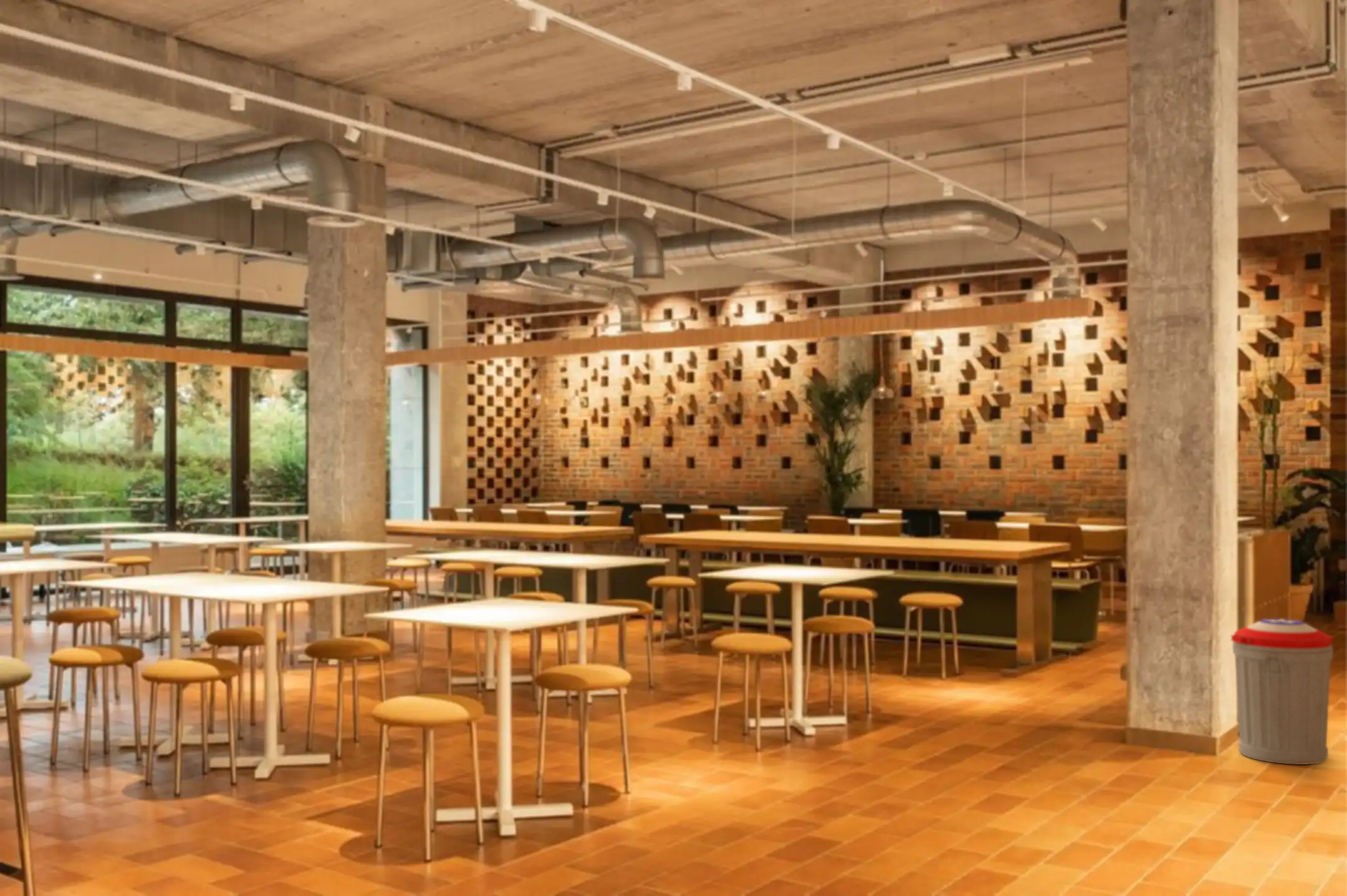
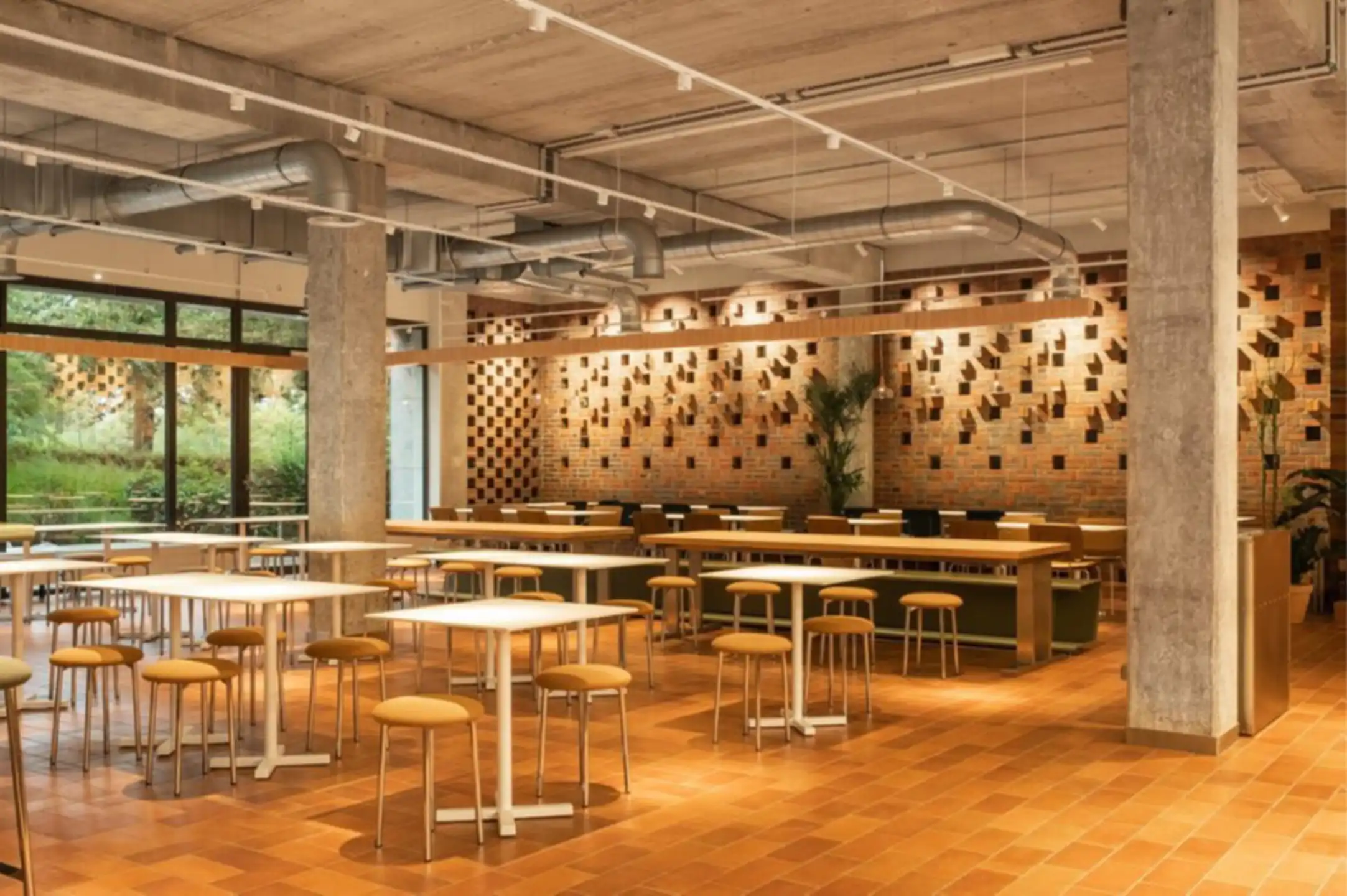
- trash can (1282, 688)
